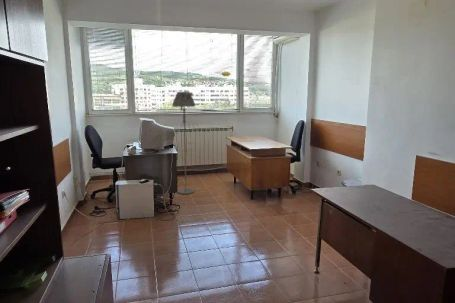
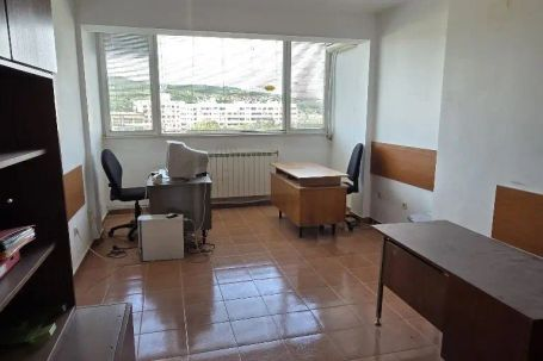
- floor lamp (184, 142)
